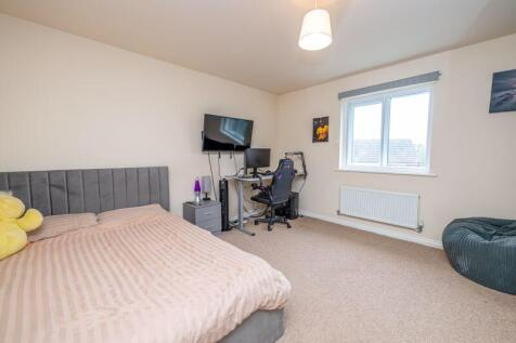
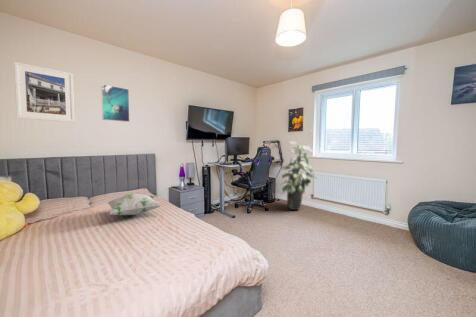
+ indoor plant (295, 175)
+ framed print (116, 104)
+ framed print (46, 94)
+ decorative pillow (134, 203)
